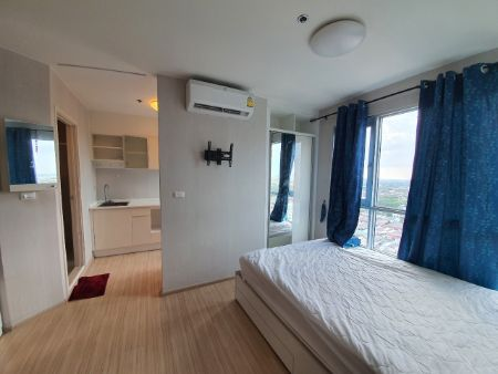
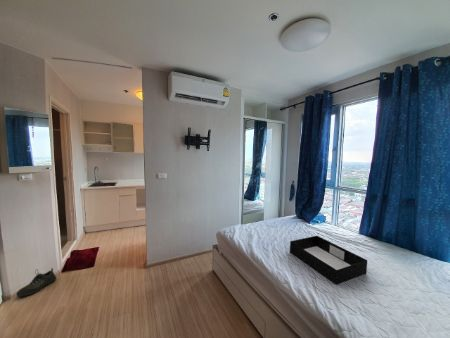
+ shoe (37, 279)
+ tray (324, 256)
